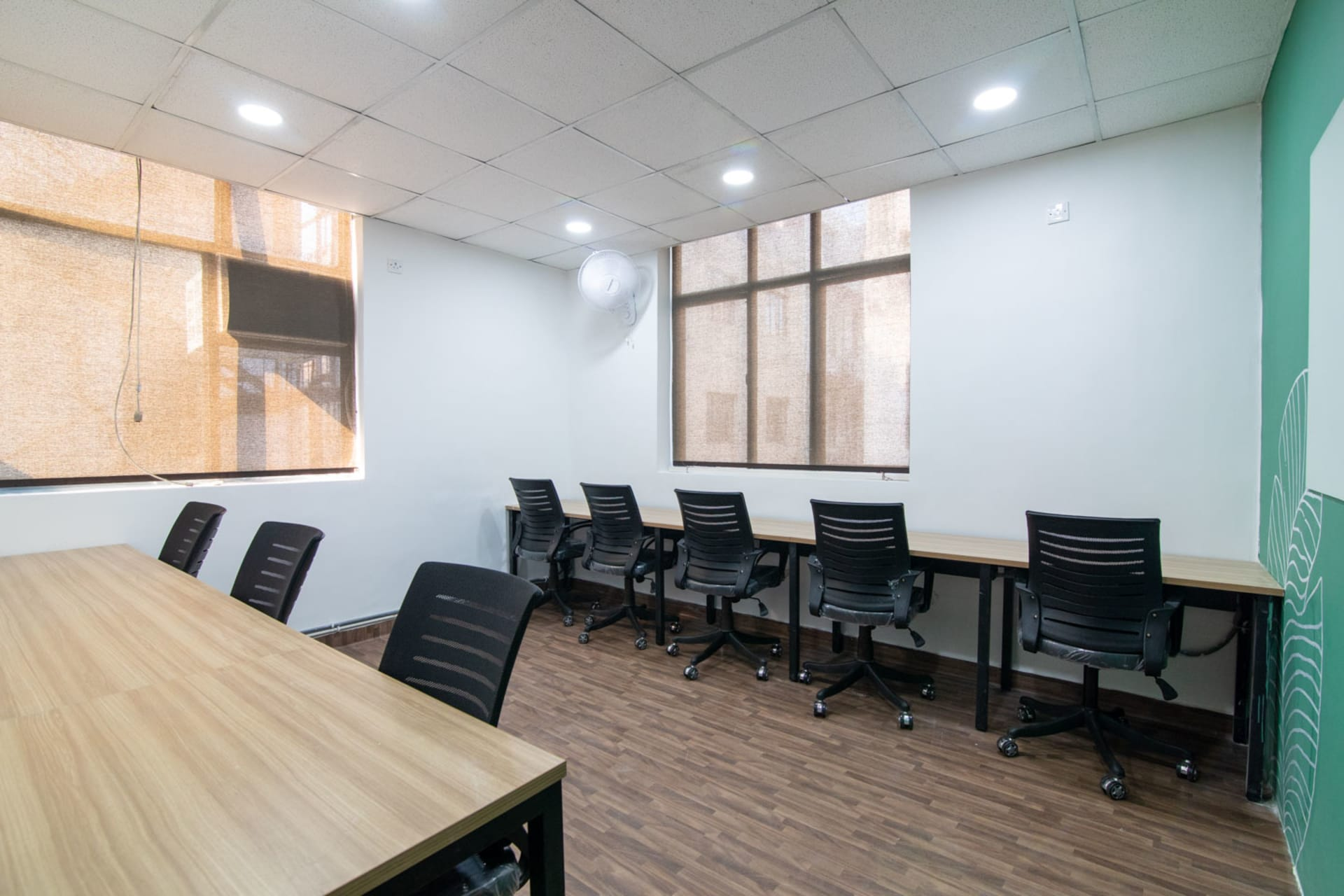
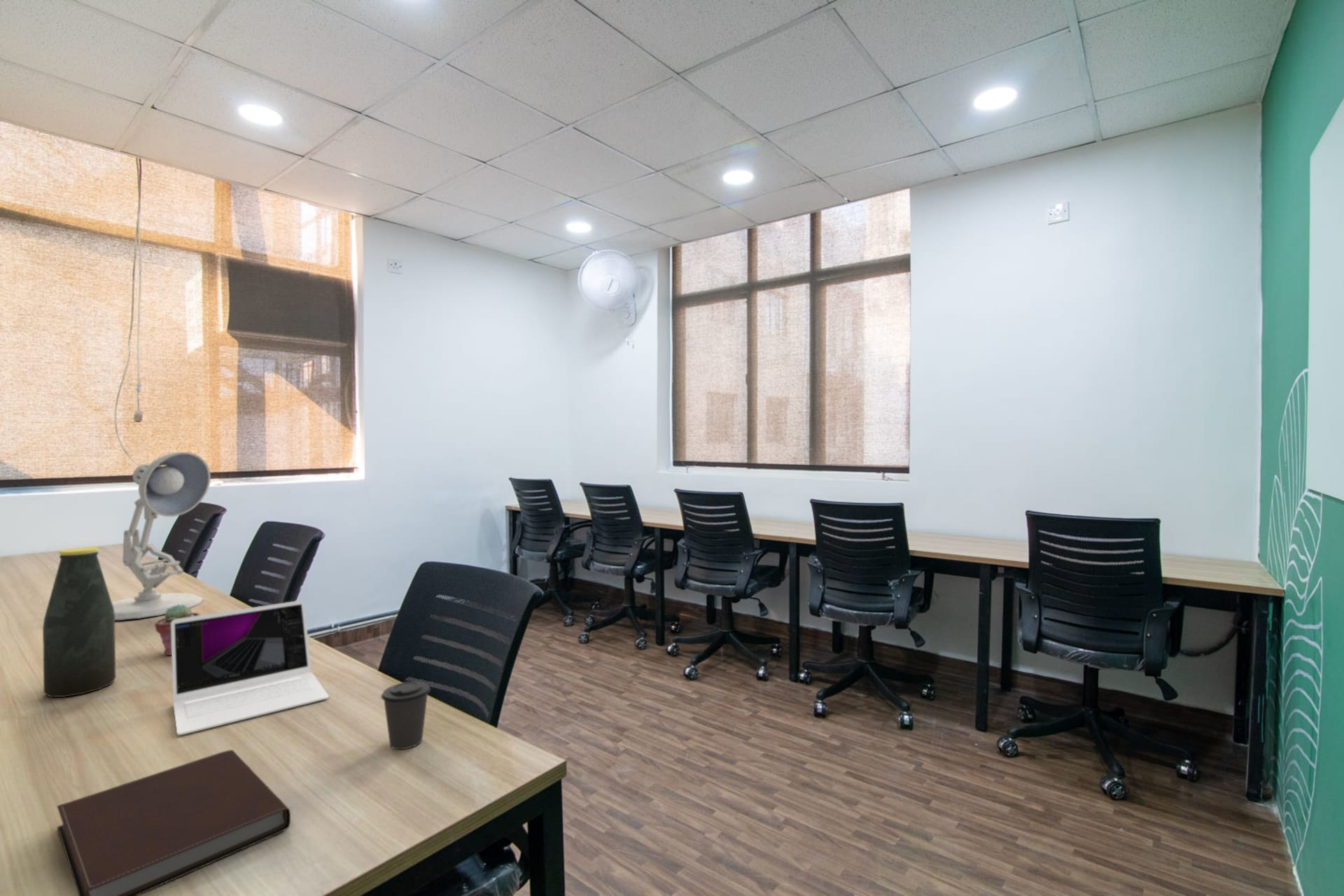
+ coffee cup (406, 713)
+ notebook (174, 817)
+ desk lamp (150, 530)
+ potted succulent (170, 627)
+ laptop (249, 654)
+ bottle (80, 618)
